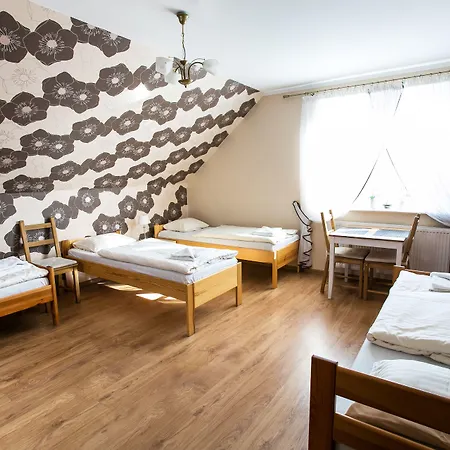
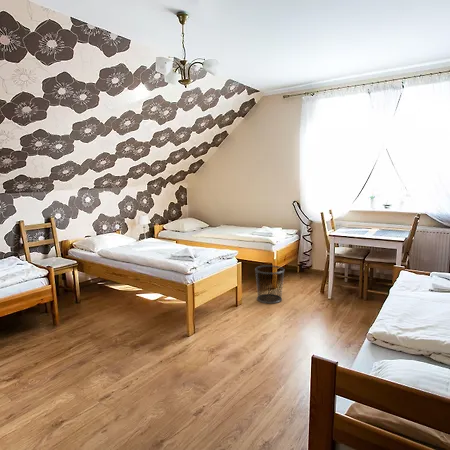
+ waste bin (270, 284)
